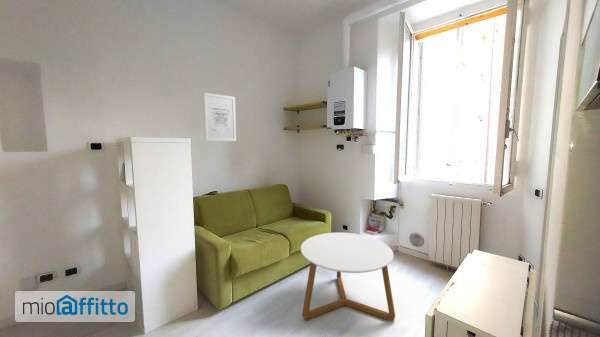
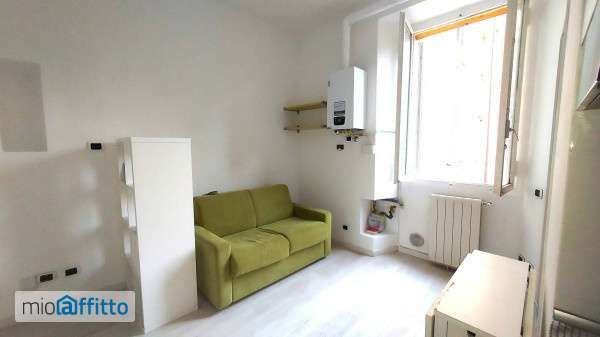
- wall art (220, 118)
- coffee table (346, 272)
